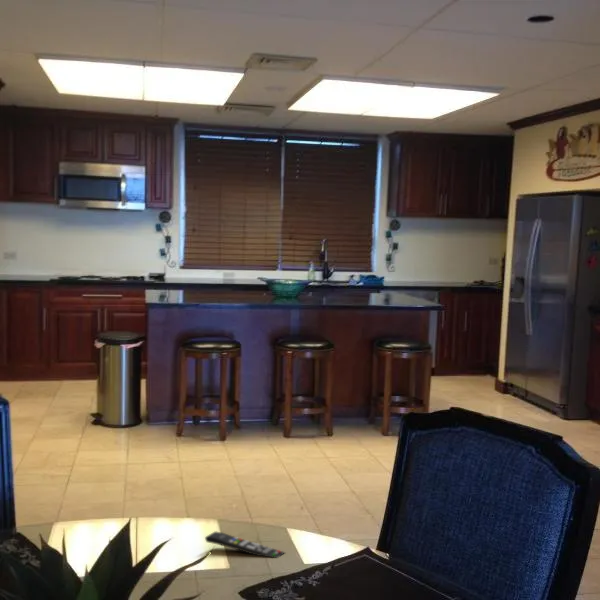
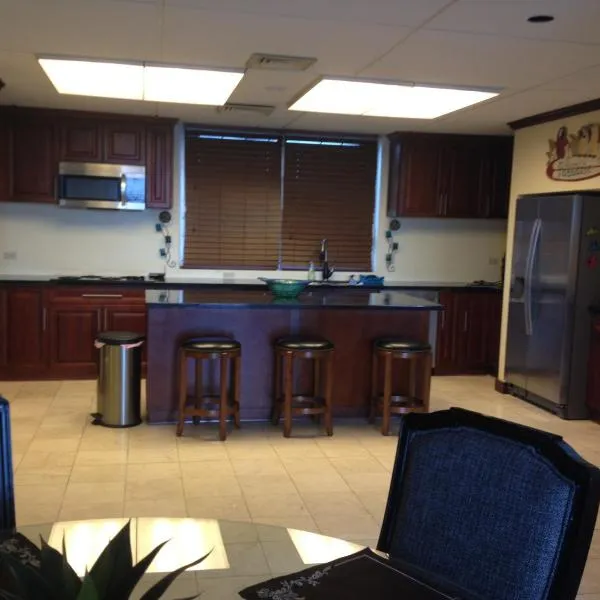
- remote control (244, 546)
